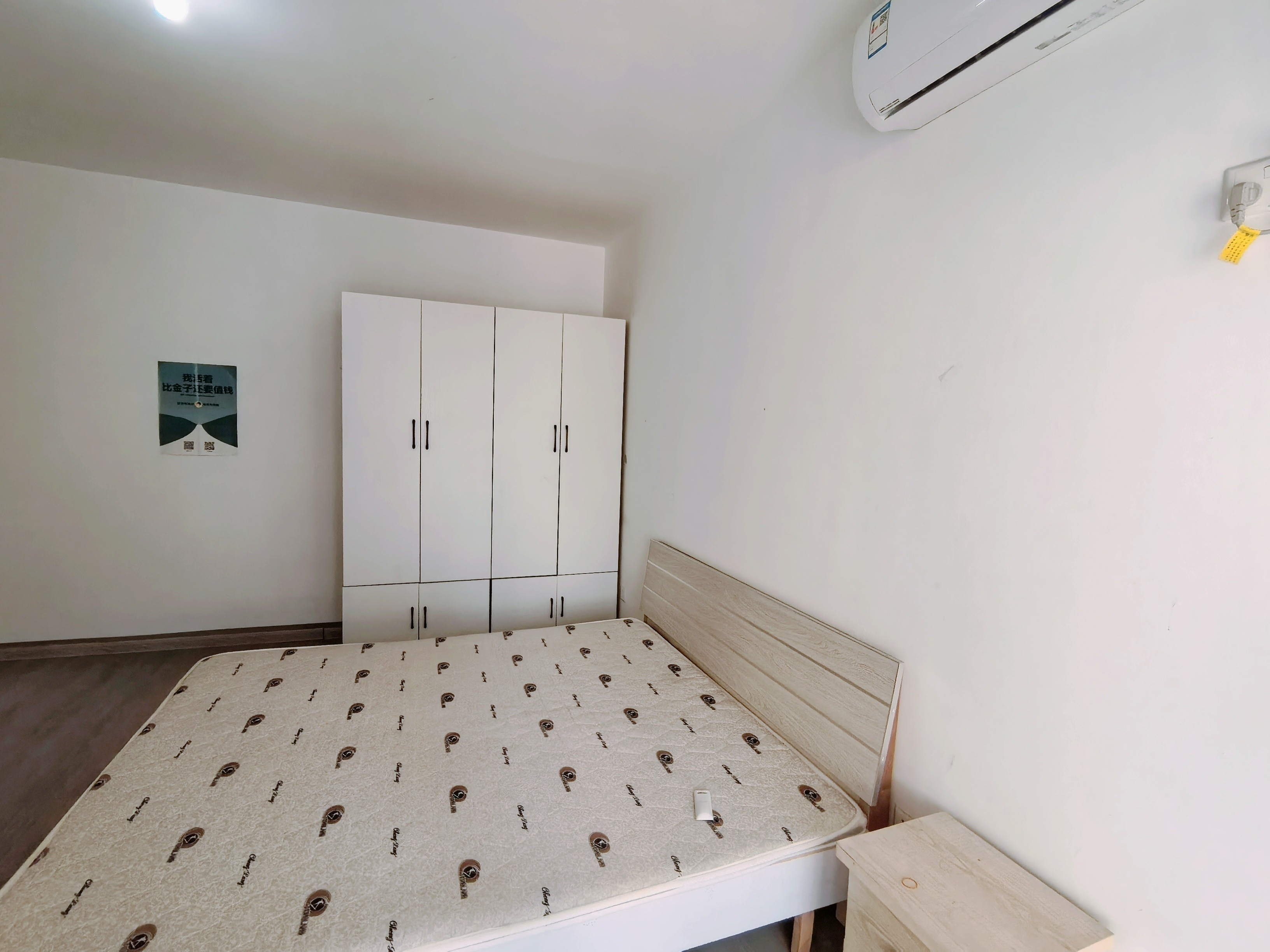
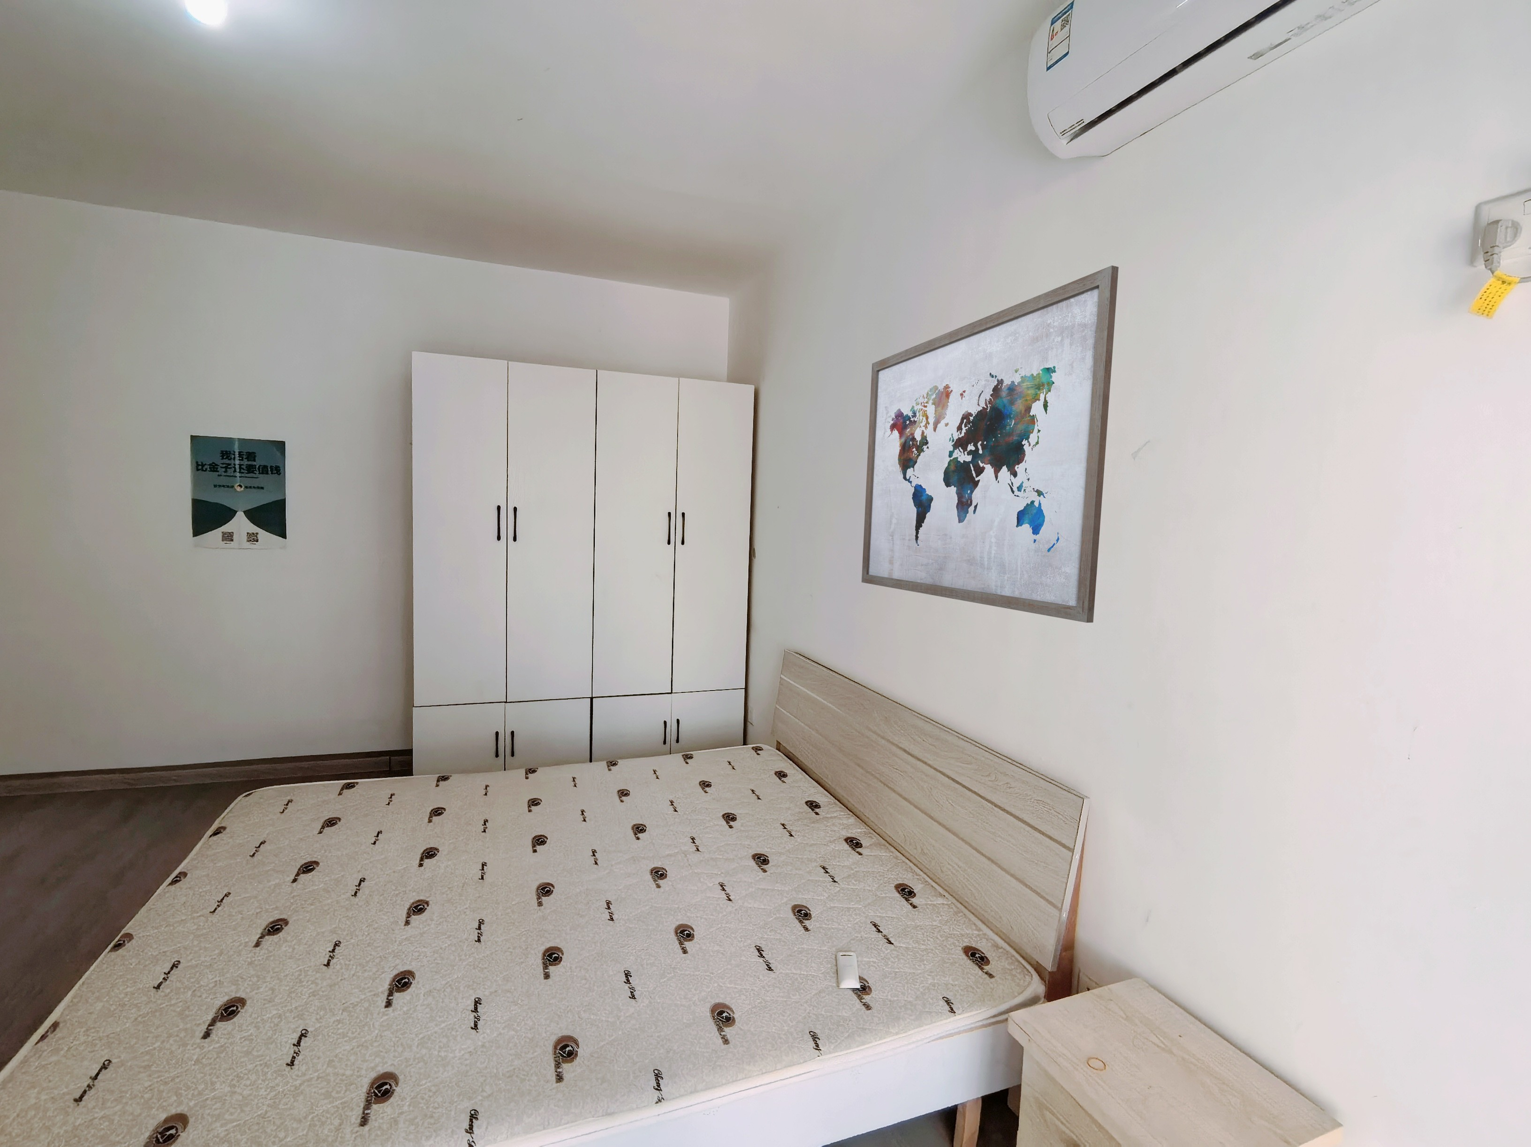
+ wall art (958, 464)
